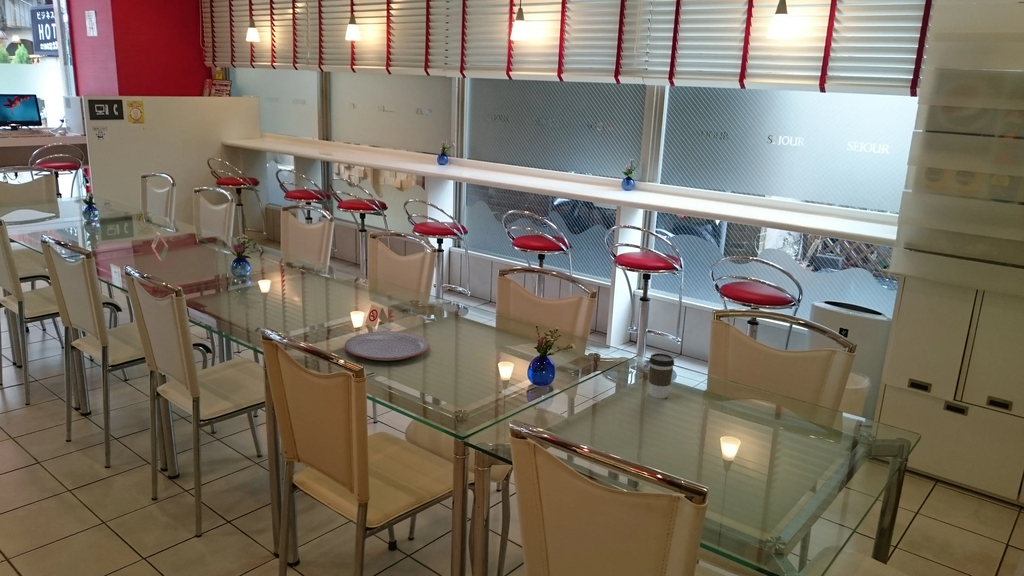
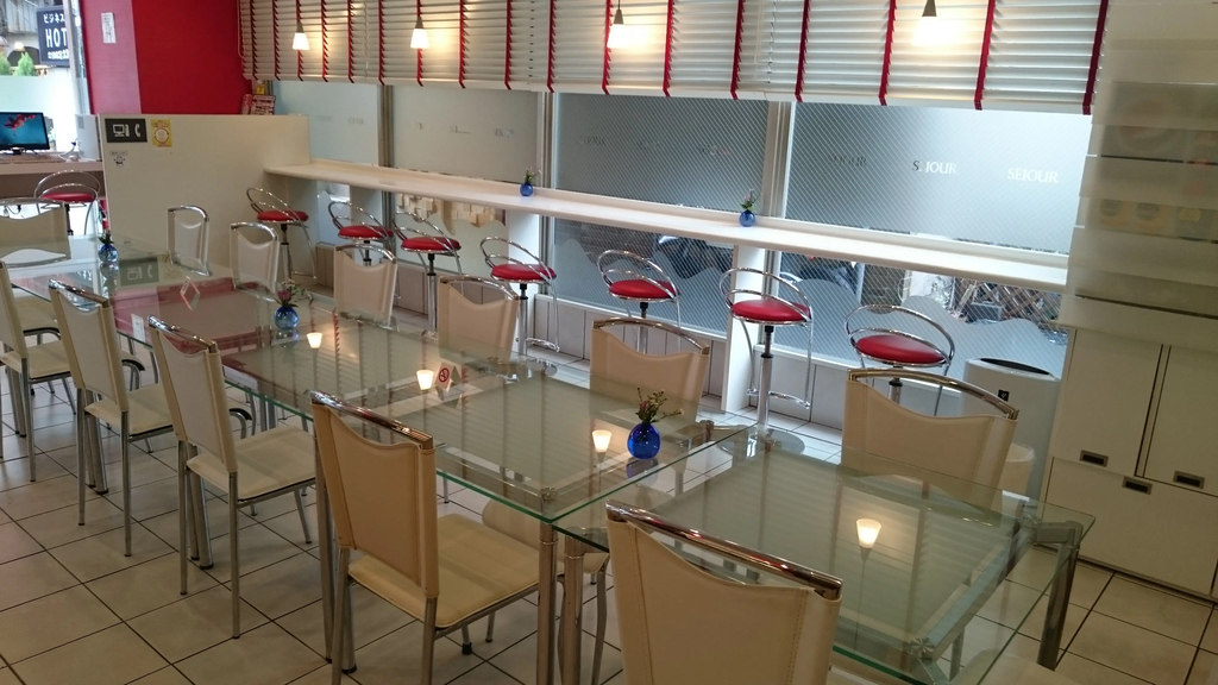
- coffee cup (660, 376)
- plate (387, 347)
